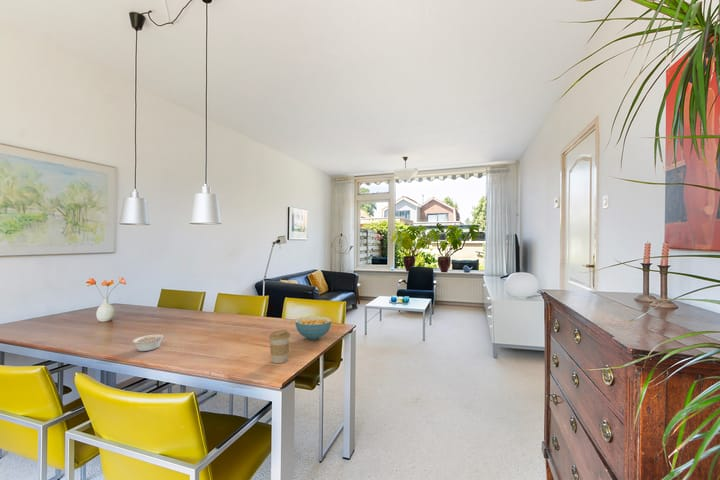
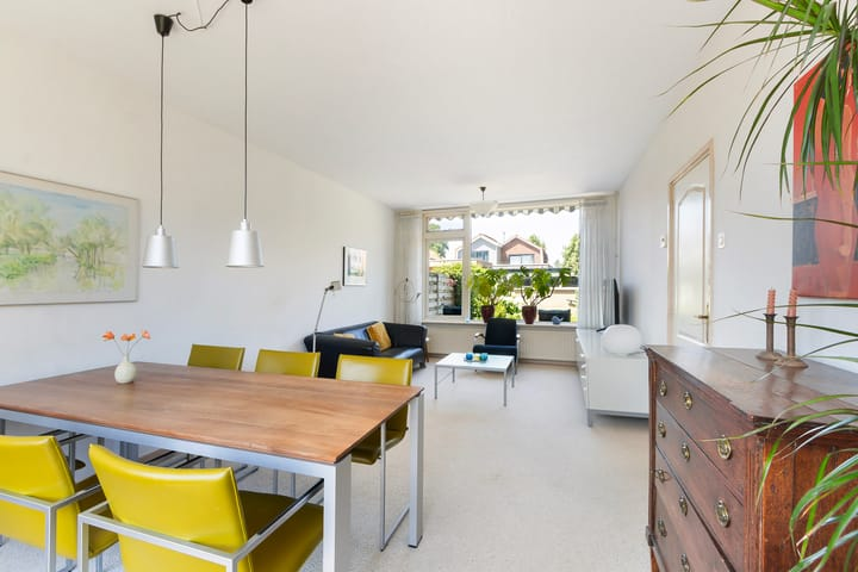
- legume (149, 342)
- cereal bowl (313, 329)
- coffee cup (279, 345)
